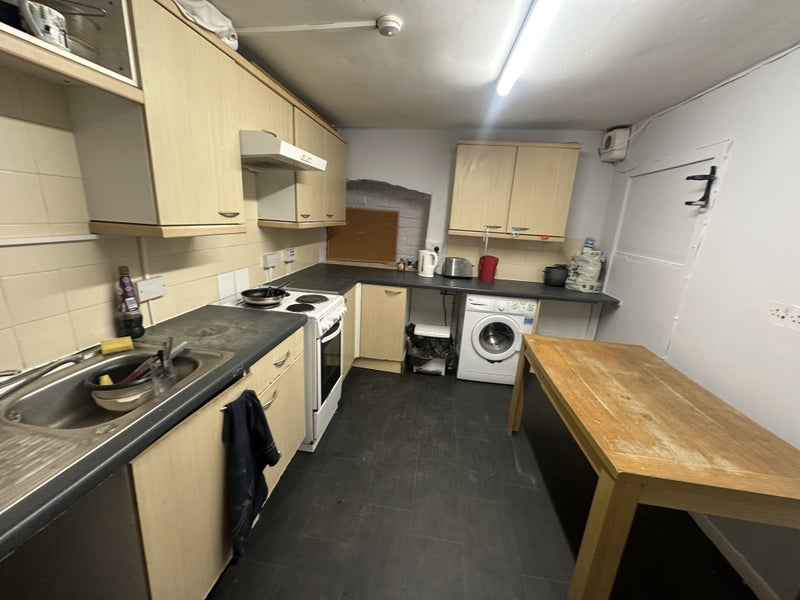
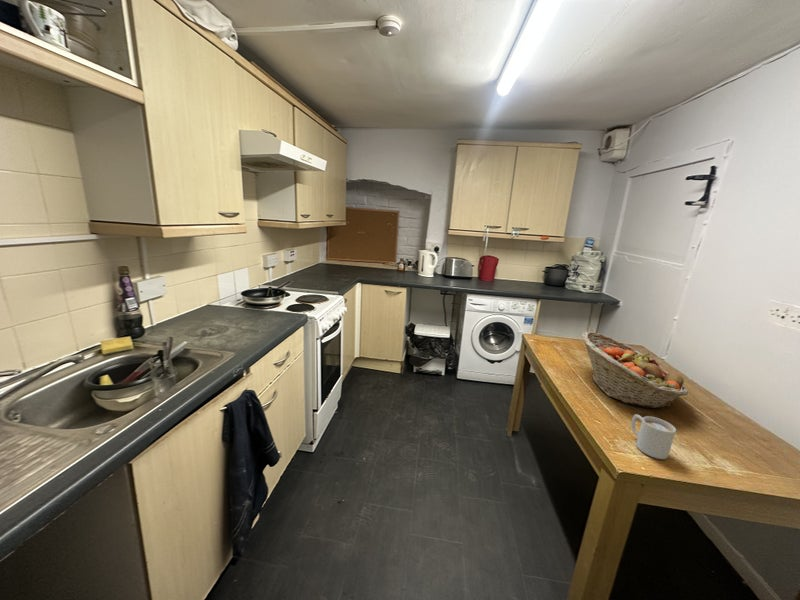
+ fruit basket (627, 366)
+ mug (649, 433)
